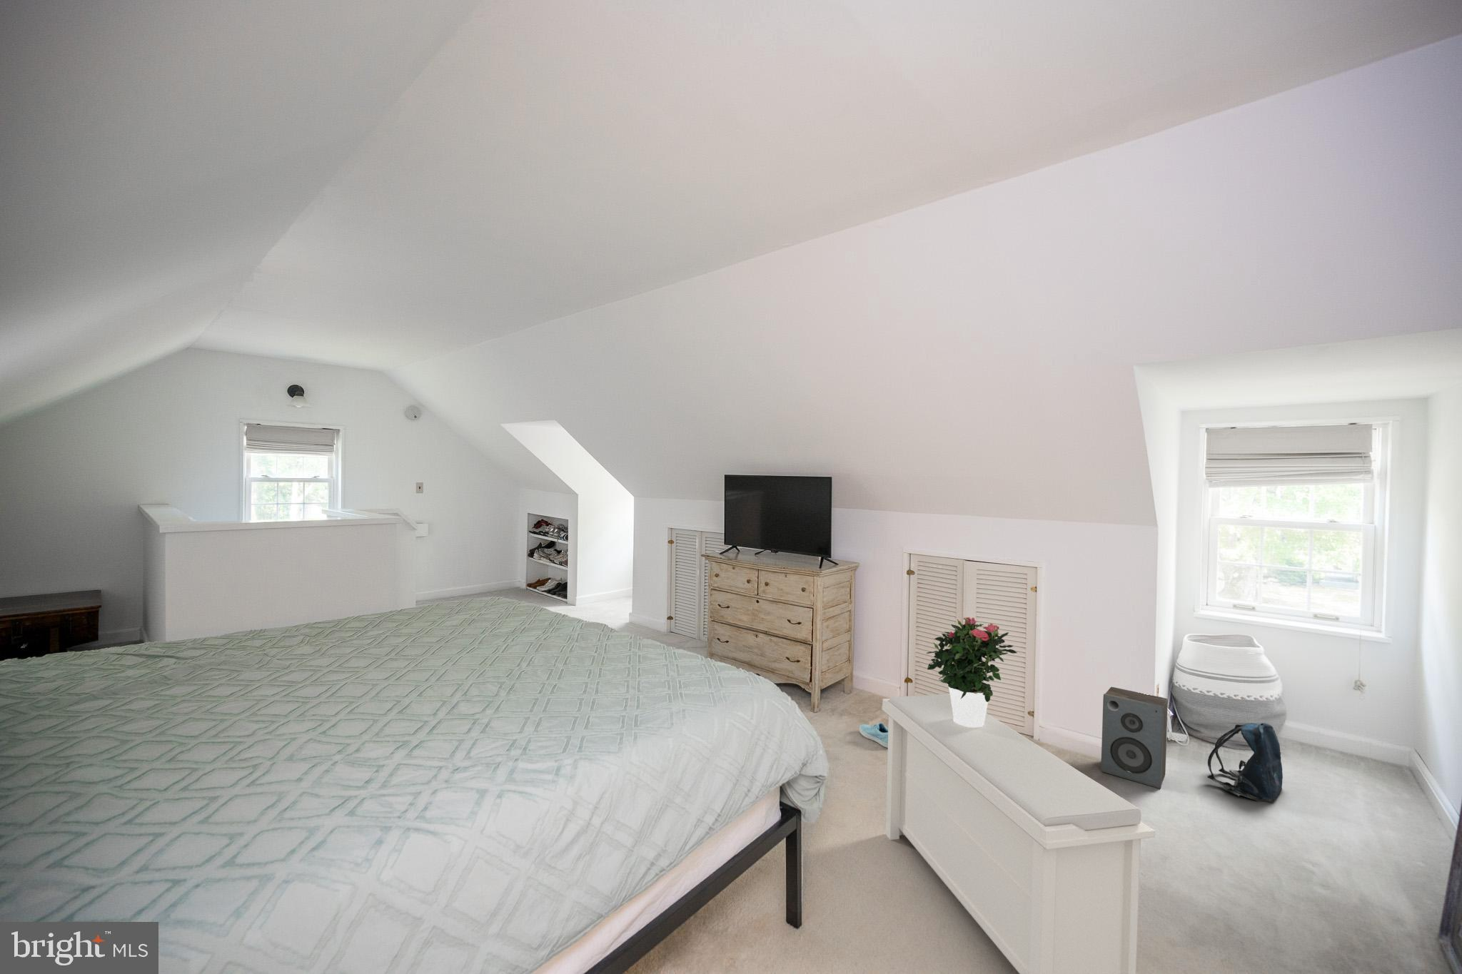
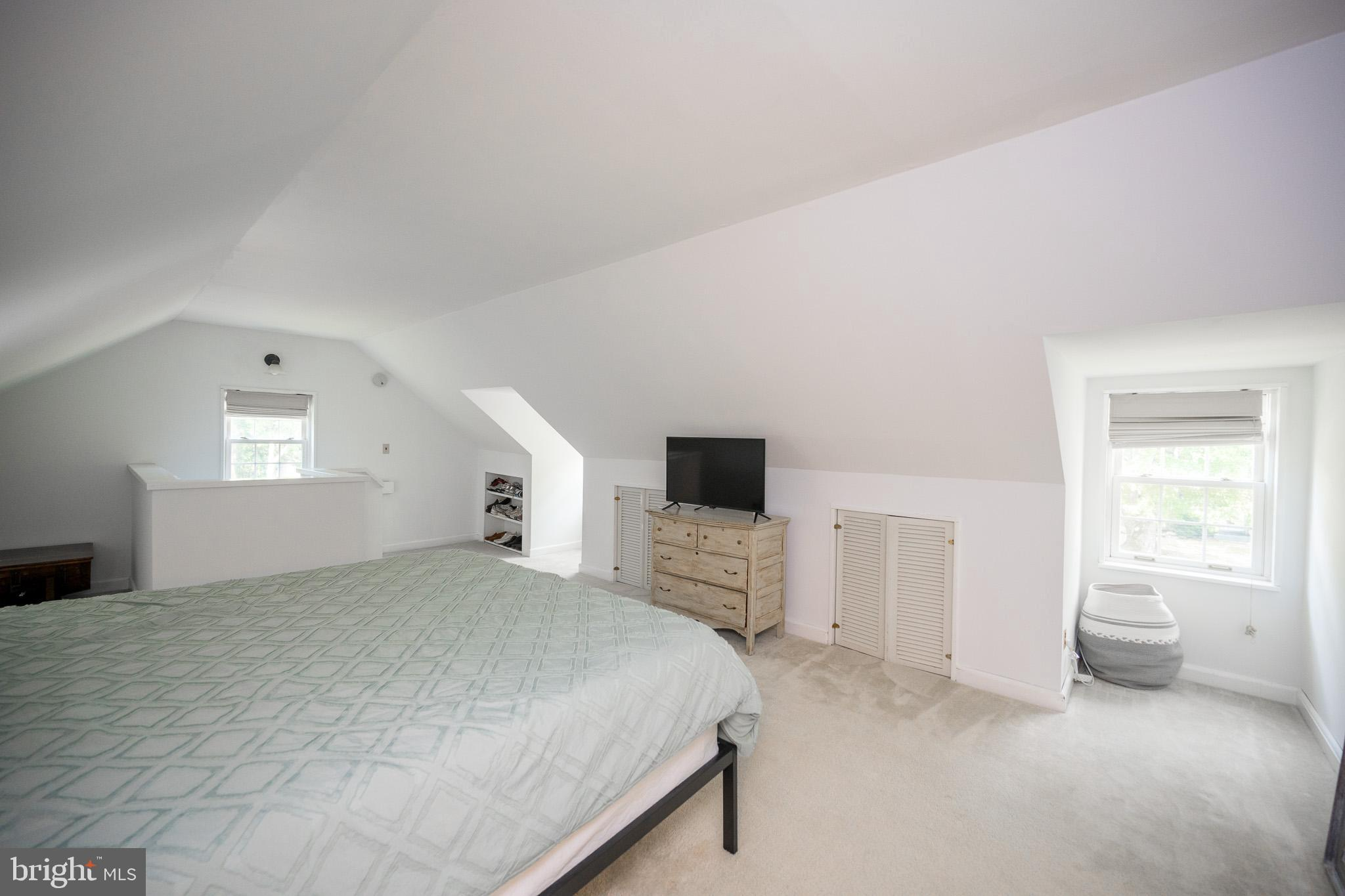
- speaker (1134, 735)
- potted flower (972, 670)
- sneaker (877, 730)
- bench (987, 823)
- backpack (1250, 758)
